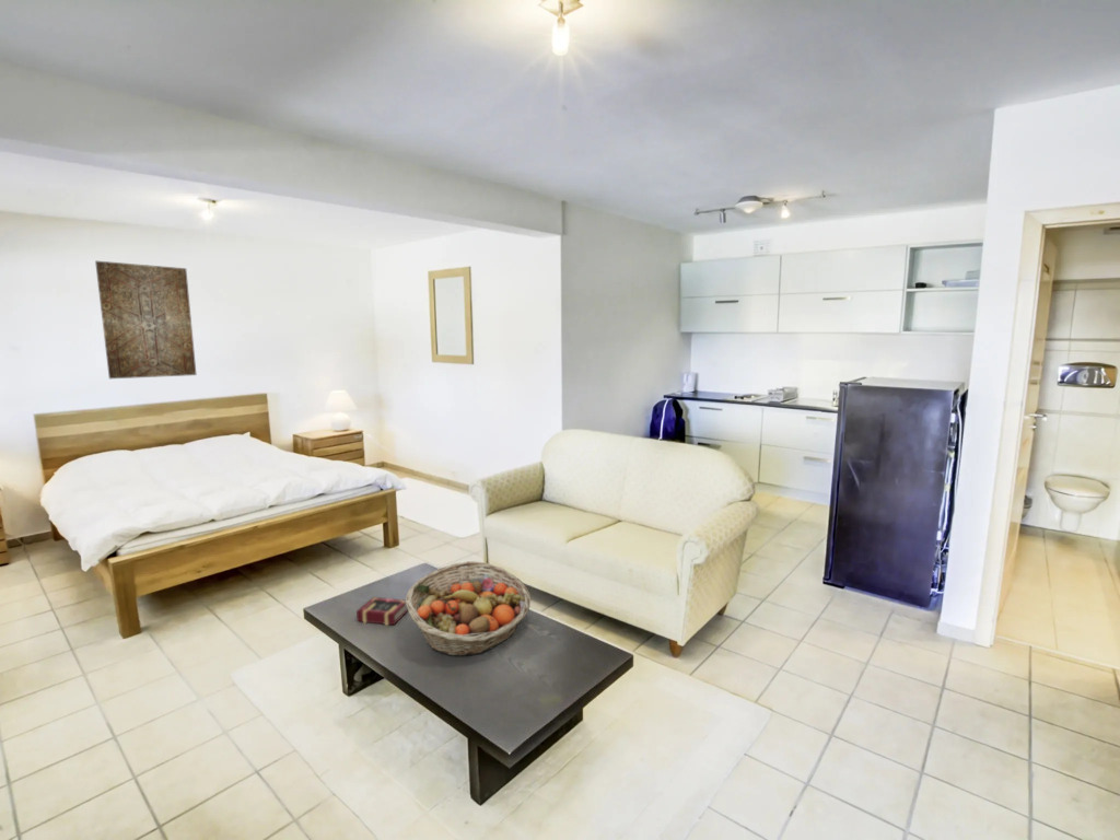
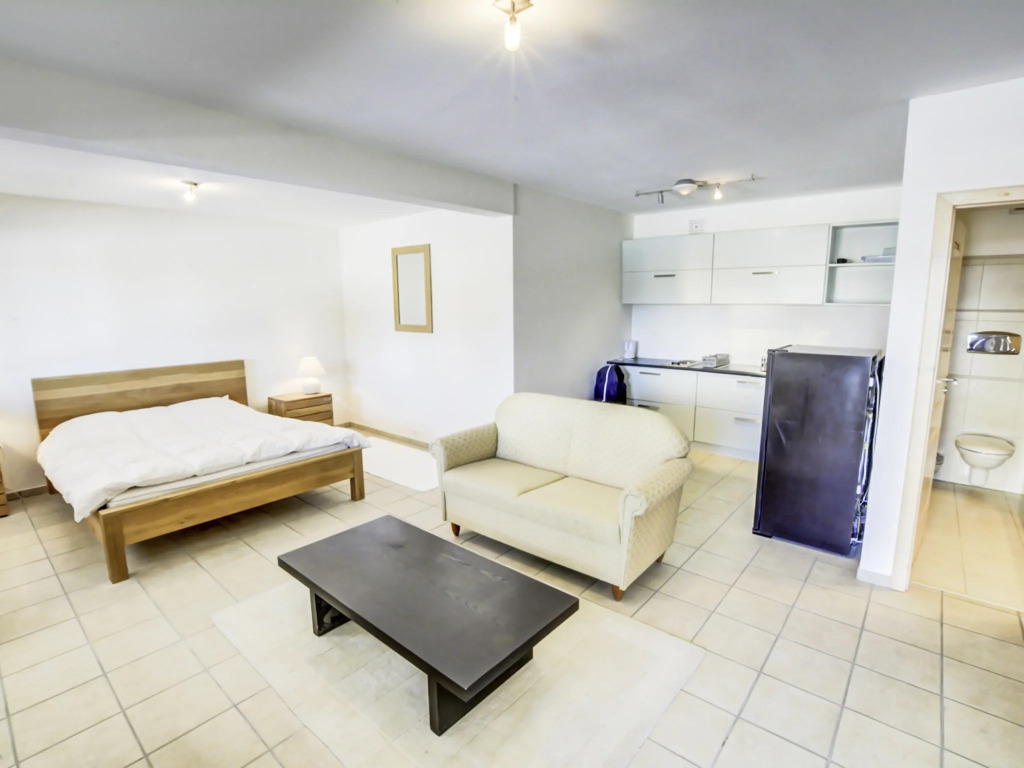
- wall art (149, 322)
- book (383, 610)
- fruit basket (469, 606)
